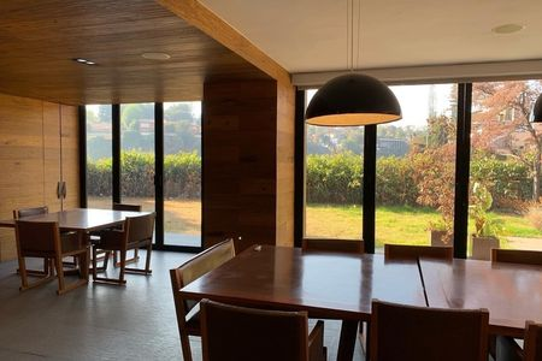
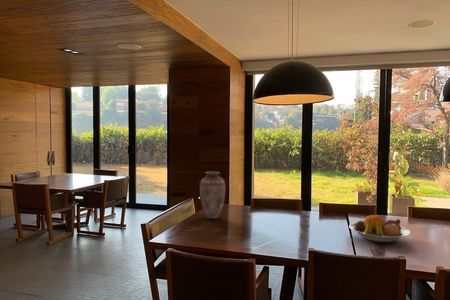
+ vase (212, 194)
+ fruit bowl (378, 226)
